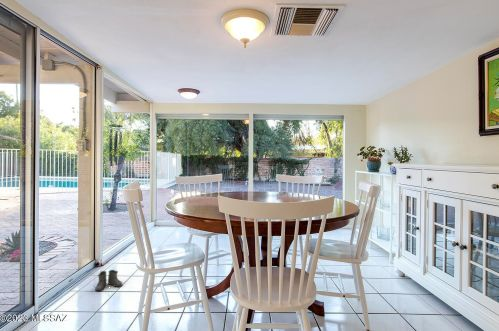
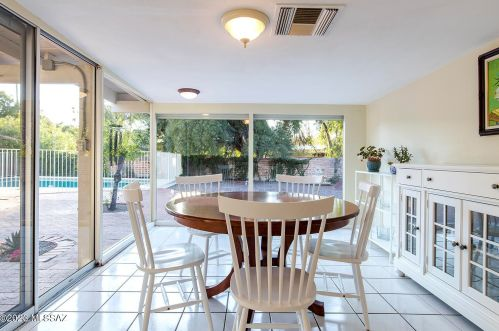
- boots (108, 279)
